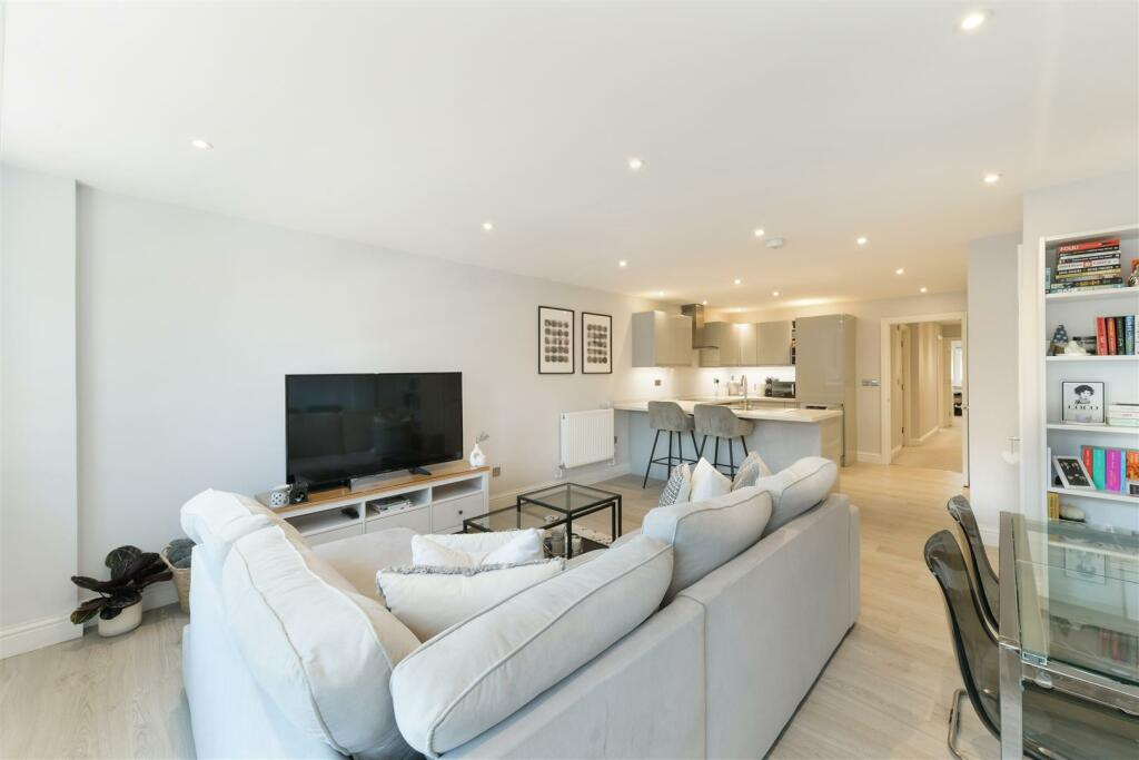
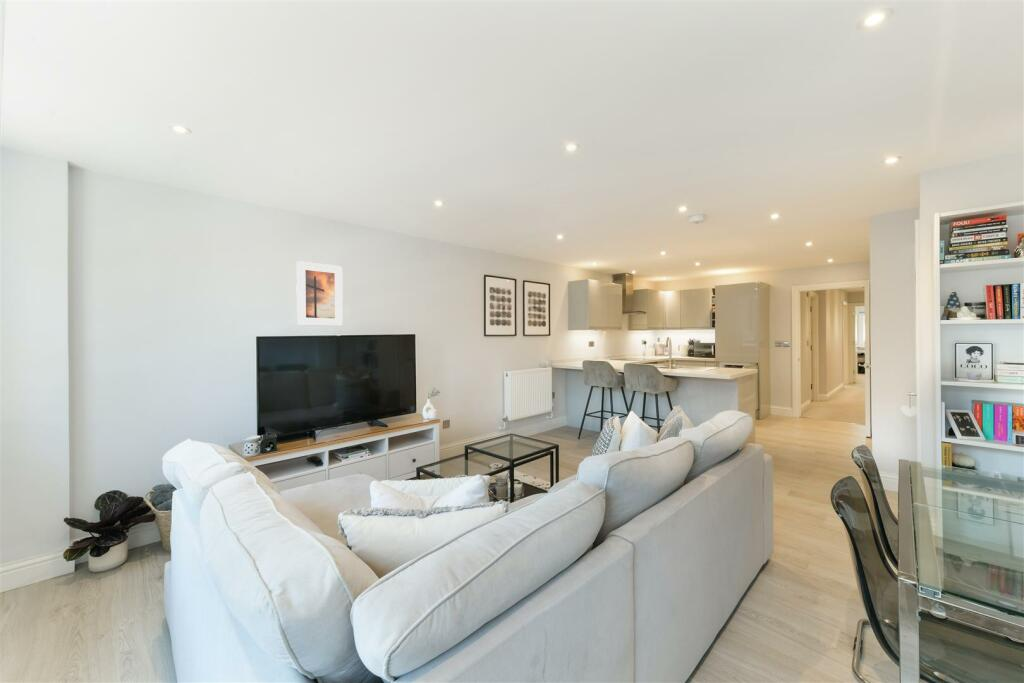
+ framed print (320, 294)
